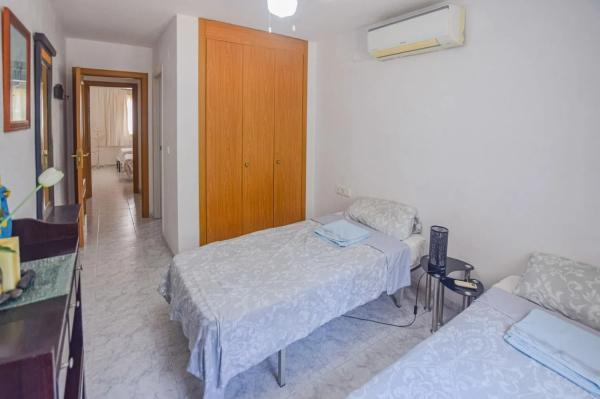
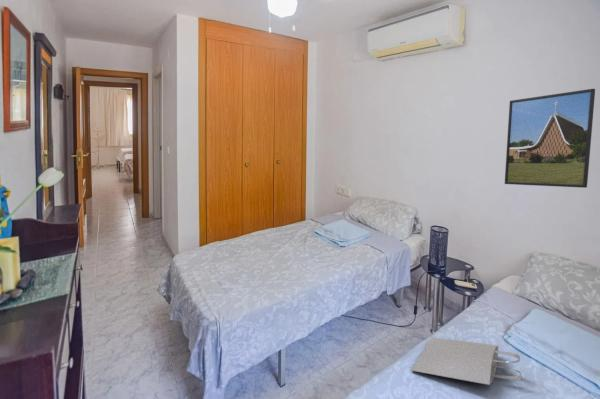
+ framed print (545, 141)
+ tote bag (469, 355)
